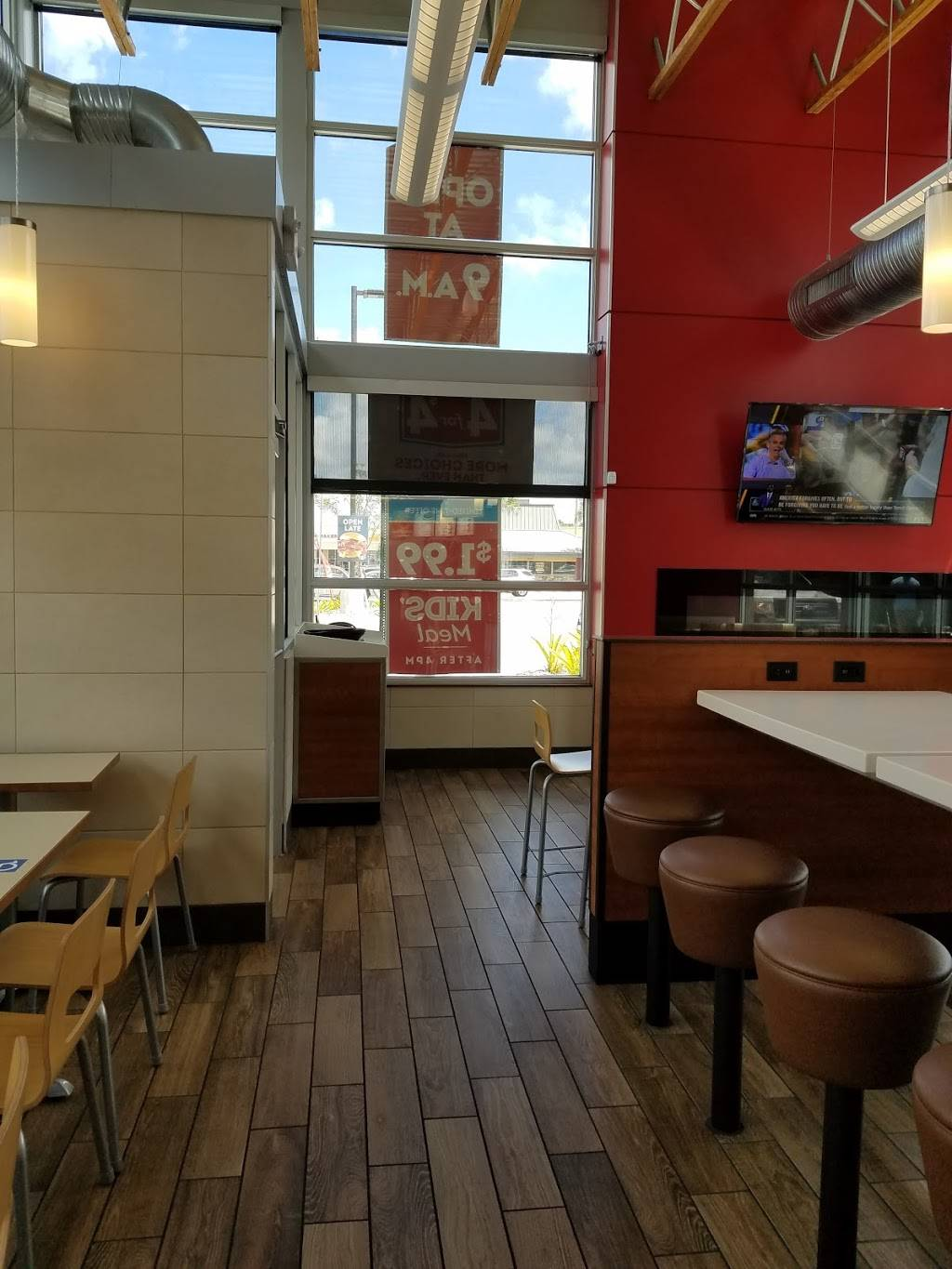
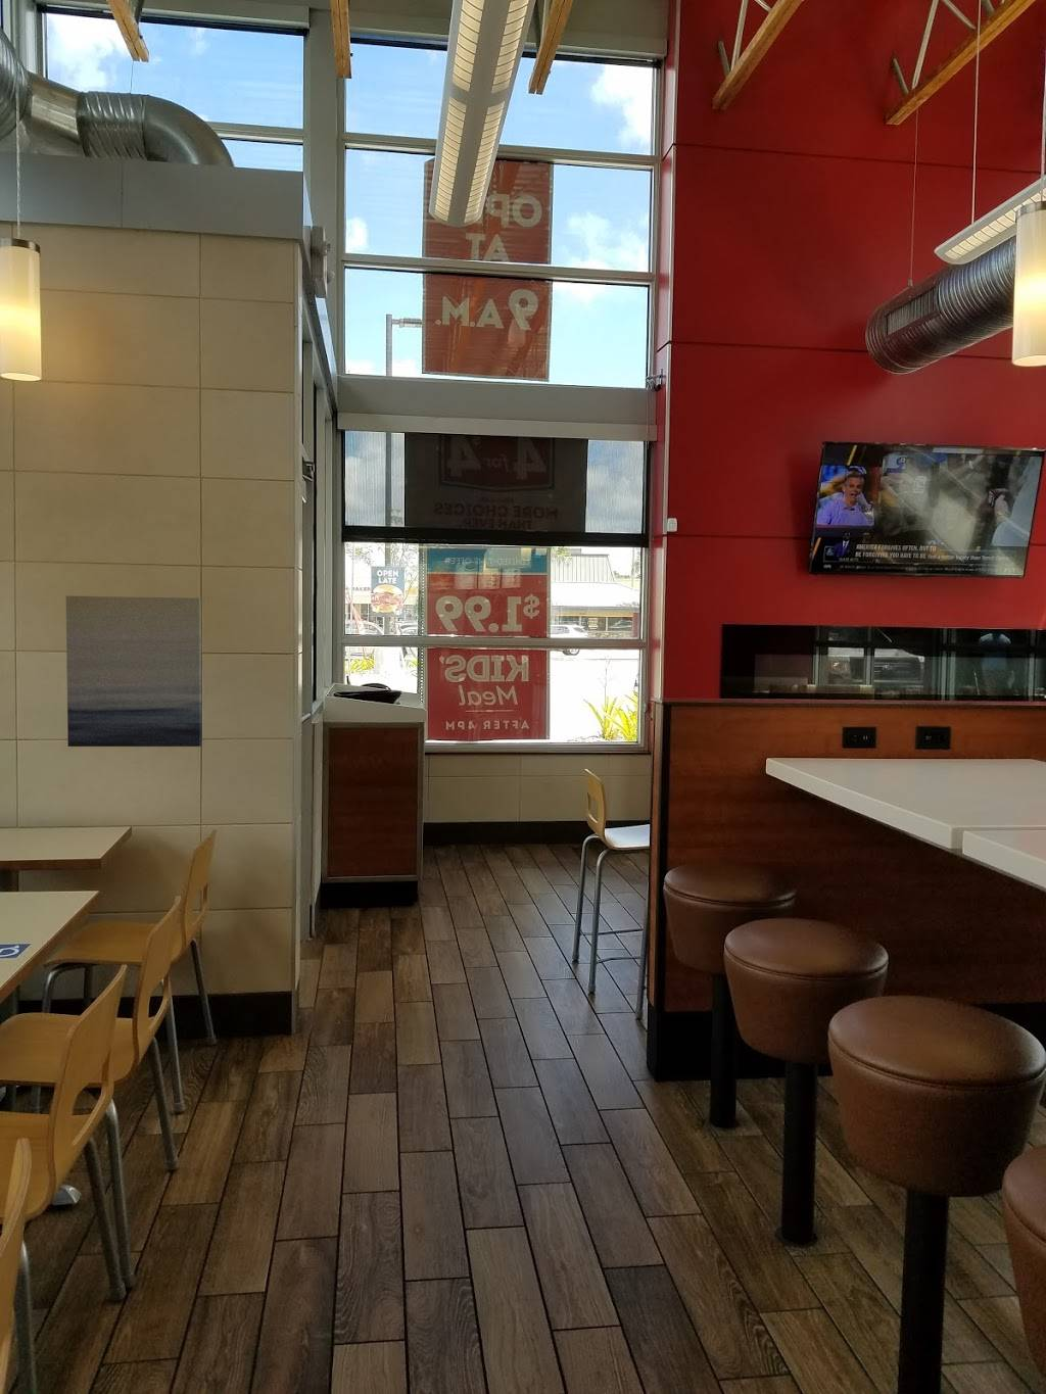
+ wall art (135, 671)
